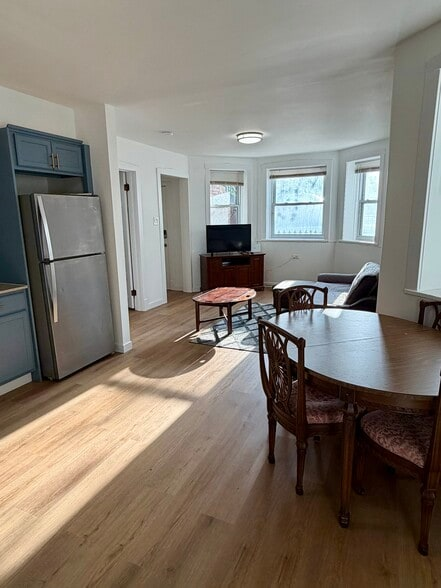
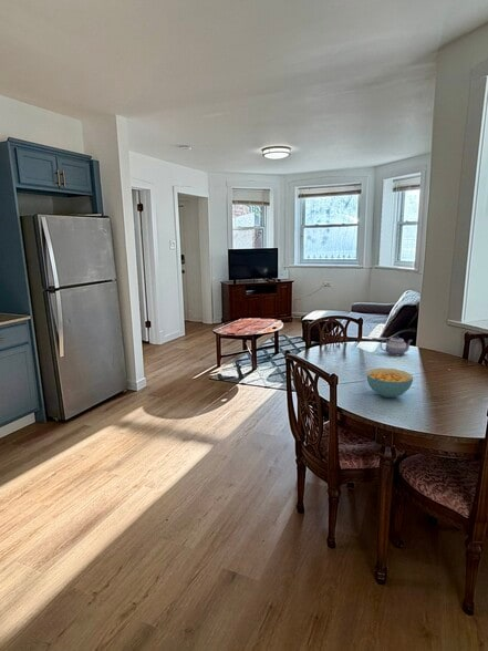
+ teapot (396, 344)
+ cereal bowl (388, 384)
